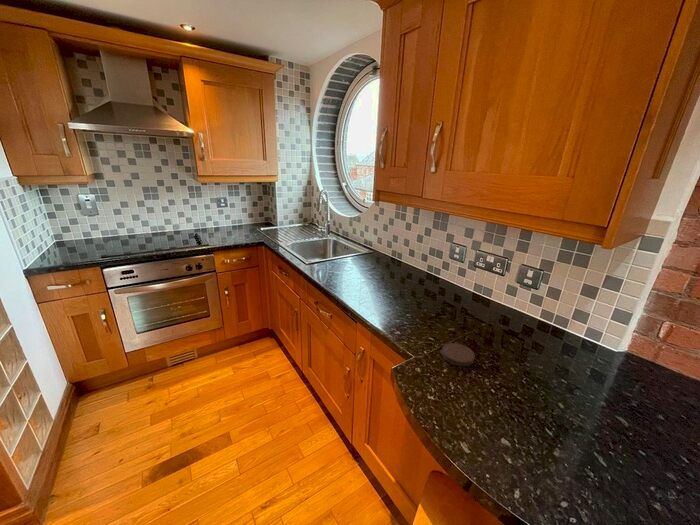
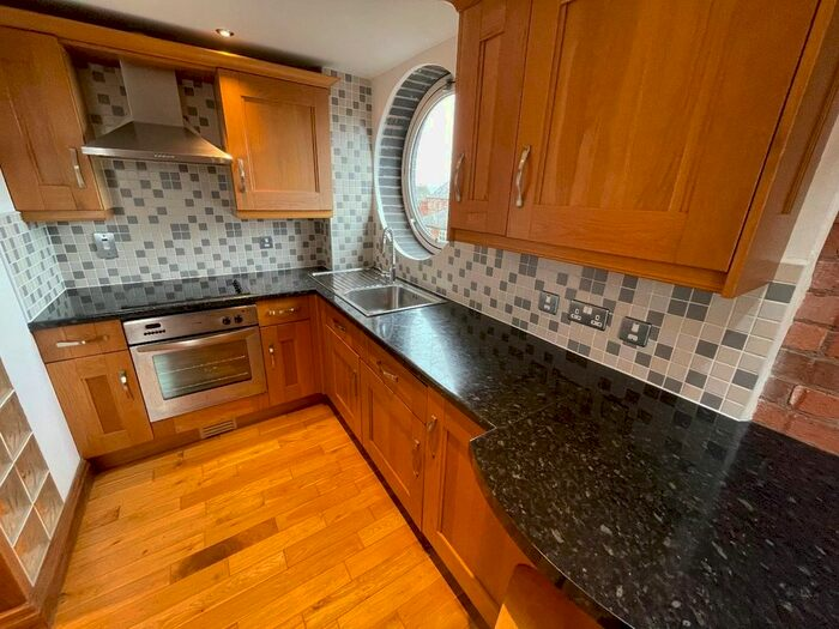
- coaster (457, 353)
